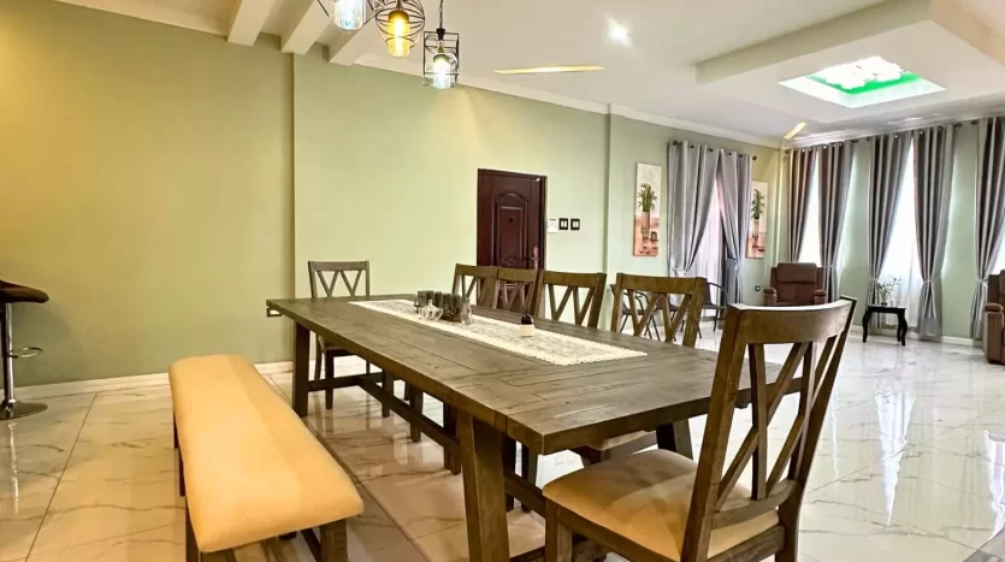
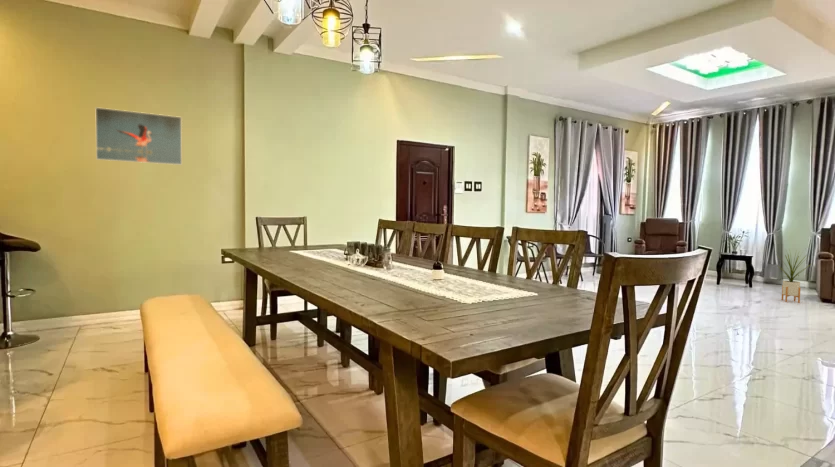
+ house plant (790, 275)
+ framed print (140, 137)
